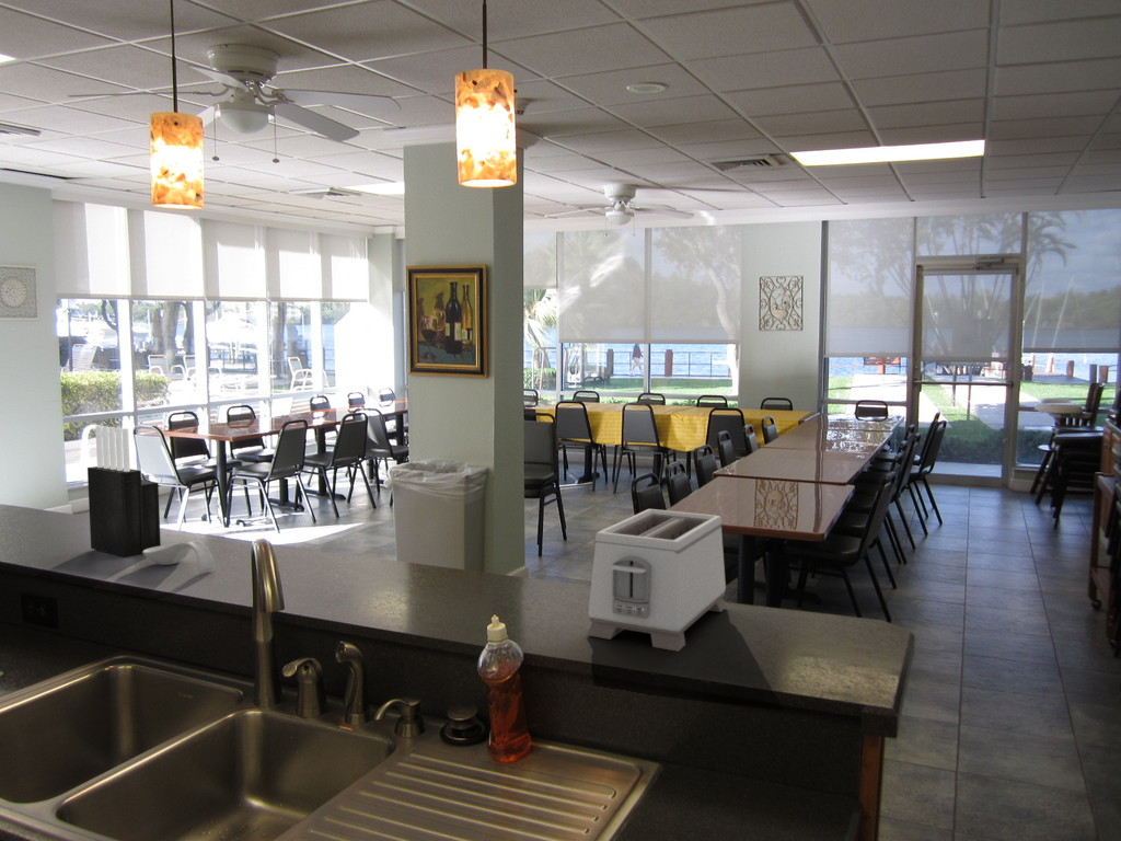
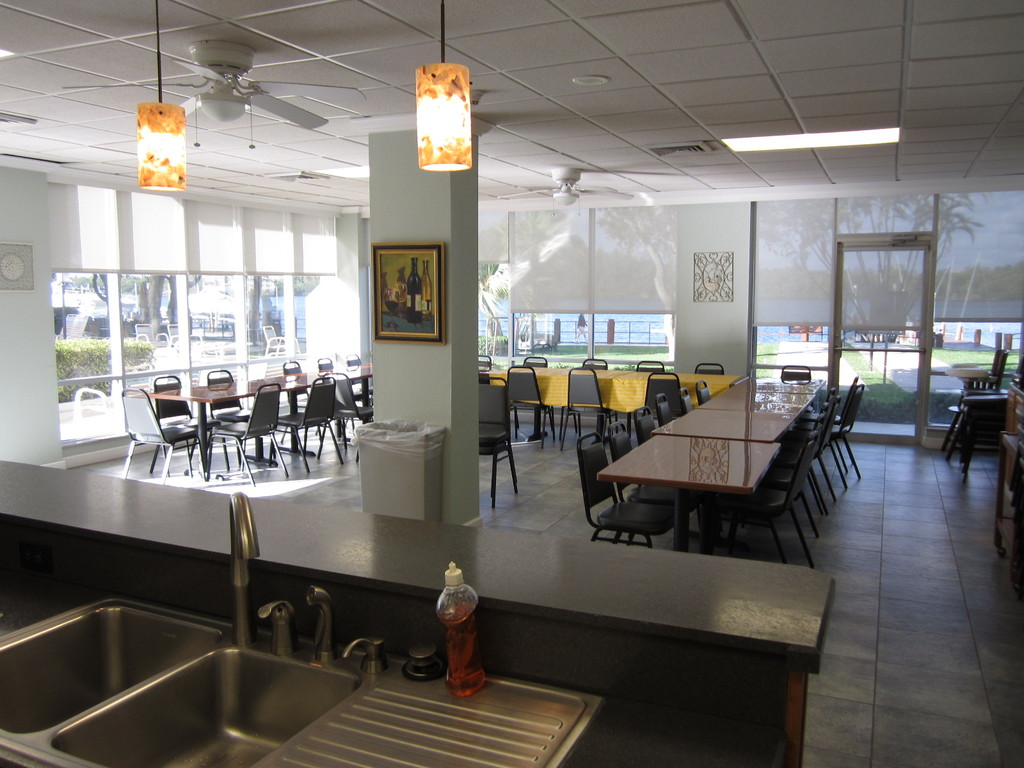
- toaster (658, 574)
- spoon rest (181, 551)
- knife block (127, 487)
